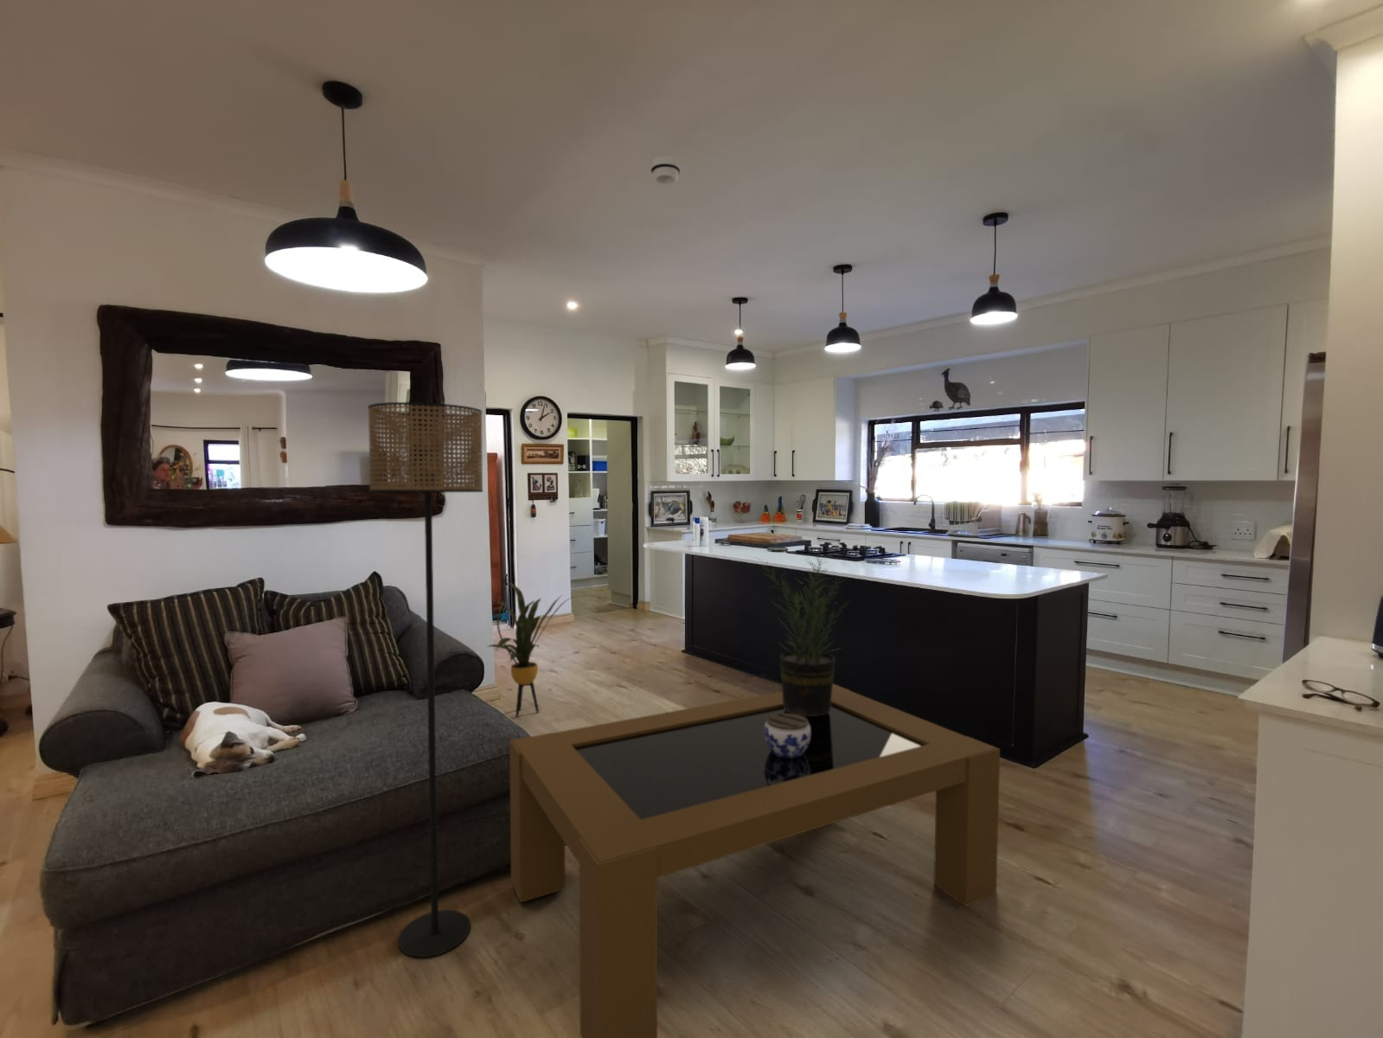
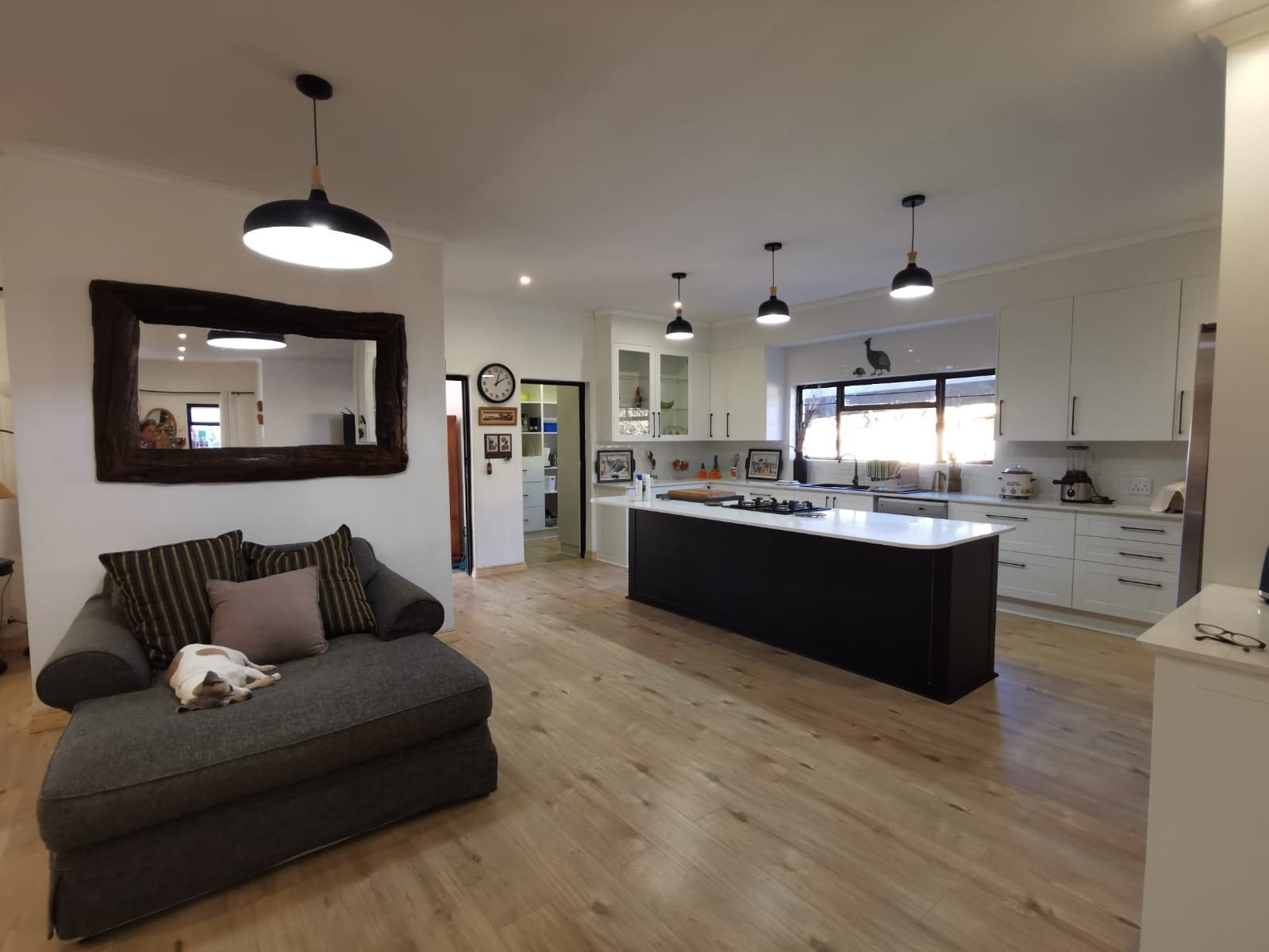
- potted plant (802, 631)
- coffee table (751, 816)
- house plant (527, 649)
- floor lamp (430, 676)
- jar (787, 731)
- smoke detector (665, 170)
